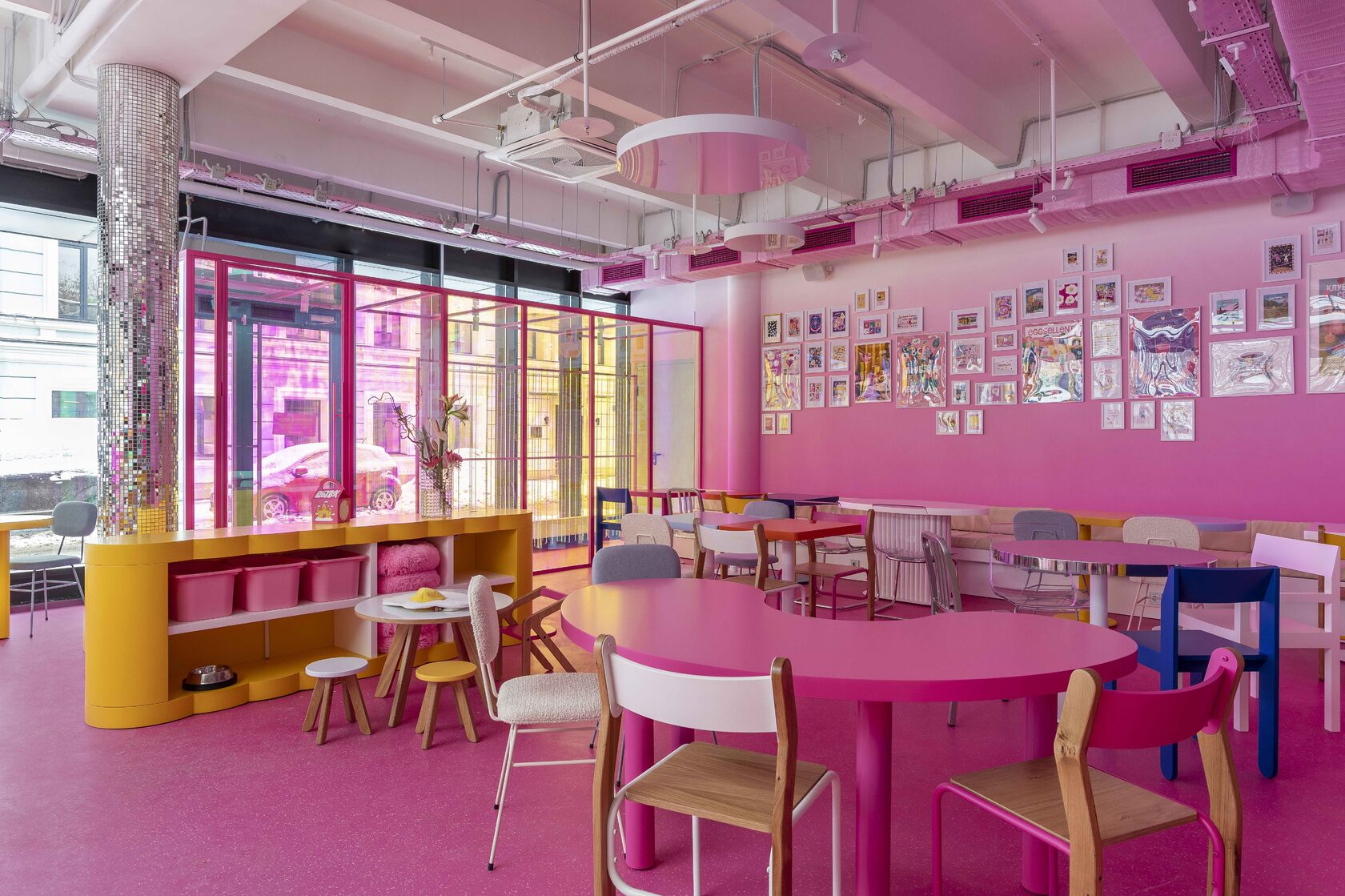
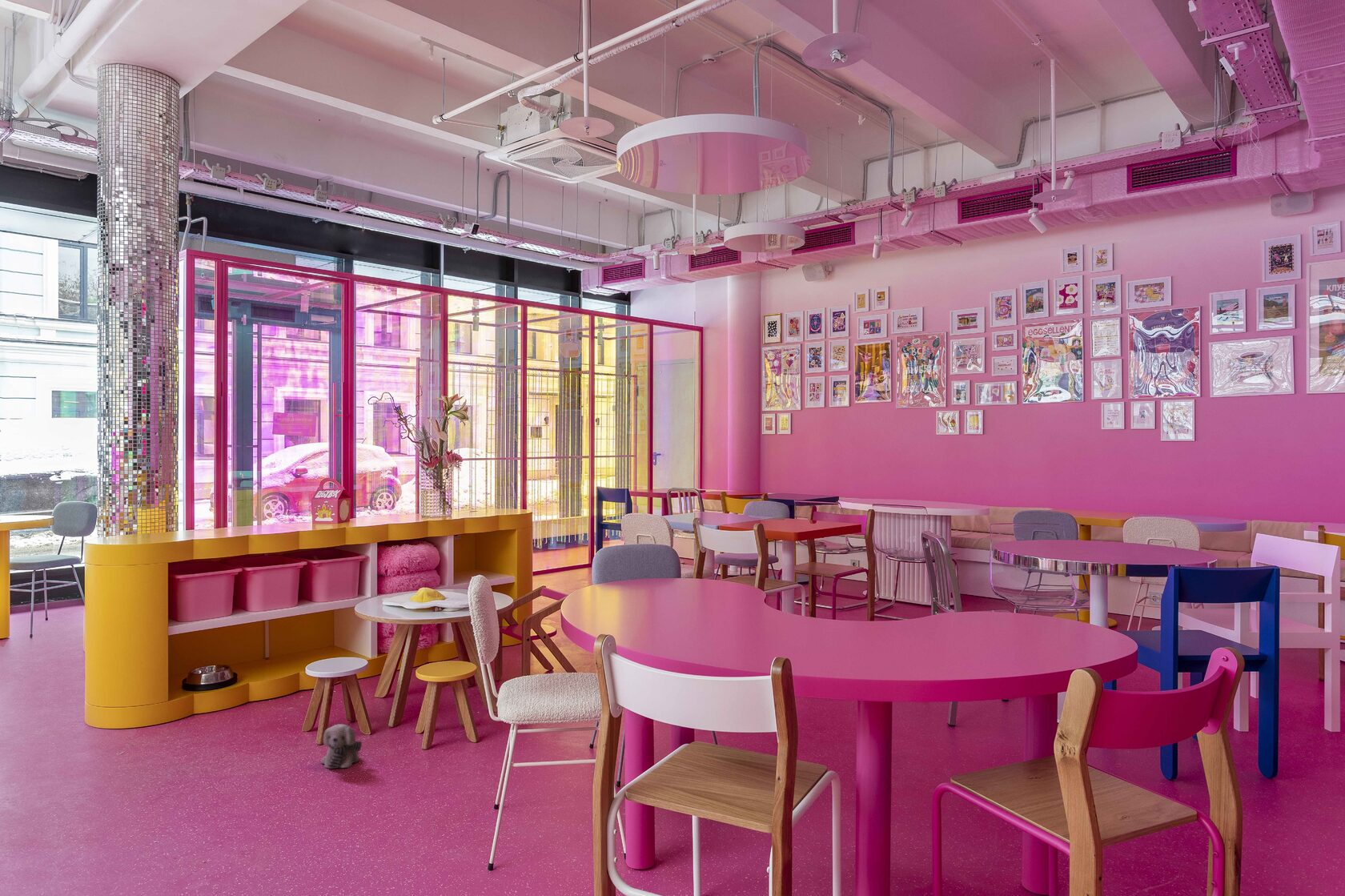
+ plush toy (346, 739)
